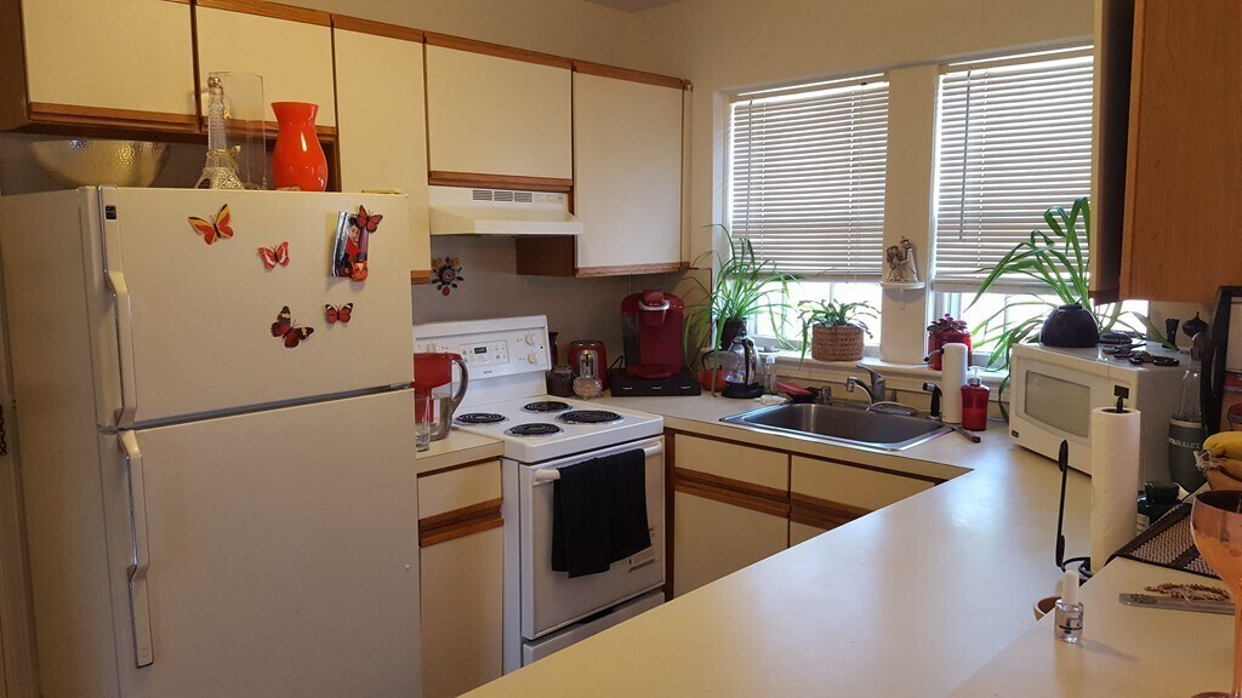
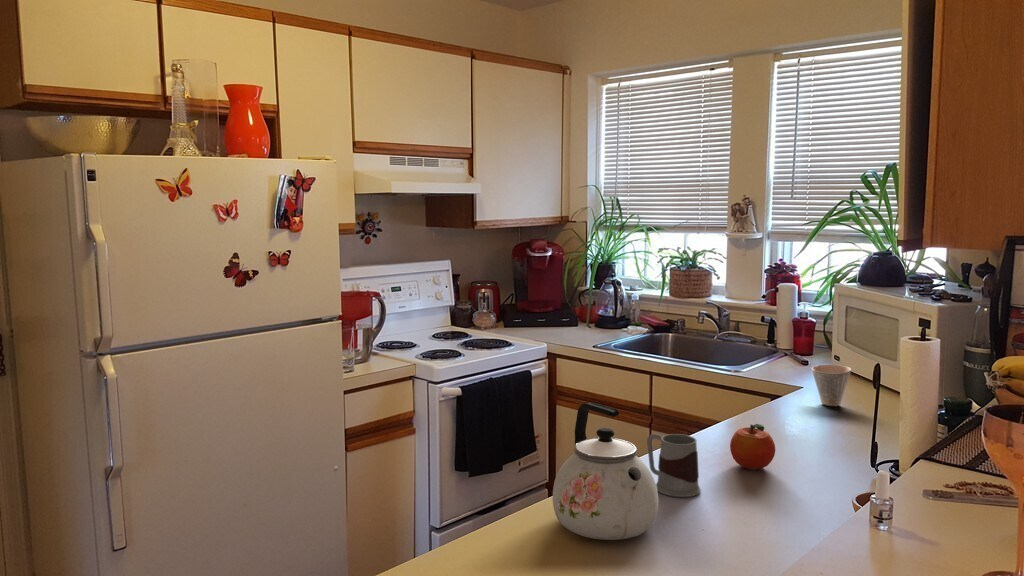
+ mug (671, 462)
+ fruit (752, 444)
+ kettle (606, 466)
+ cup (830, 386)
